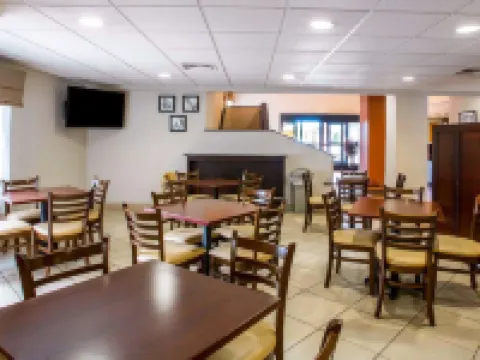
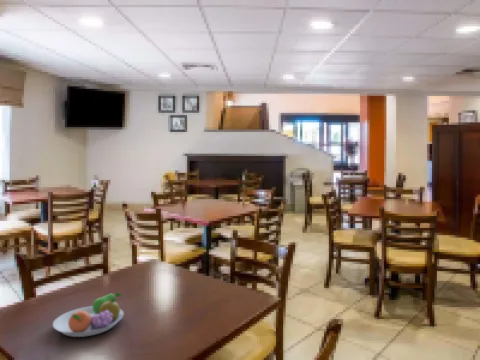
+ fruit bowl (92, 310)
